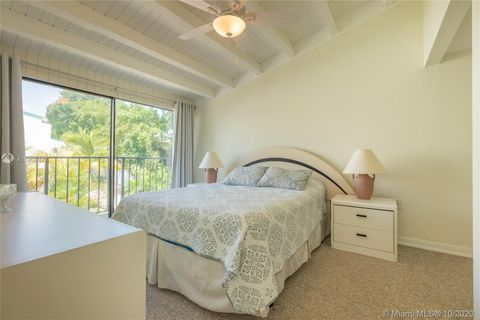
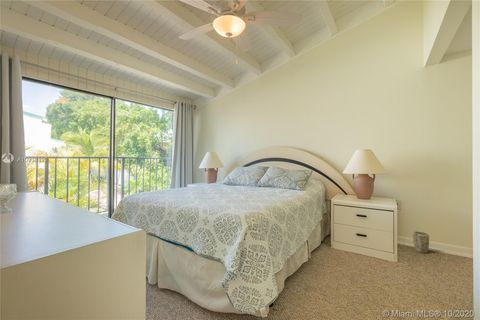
+ plant pot (421, 242)
